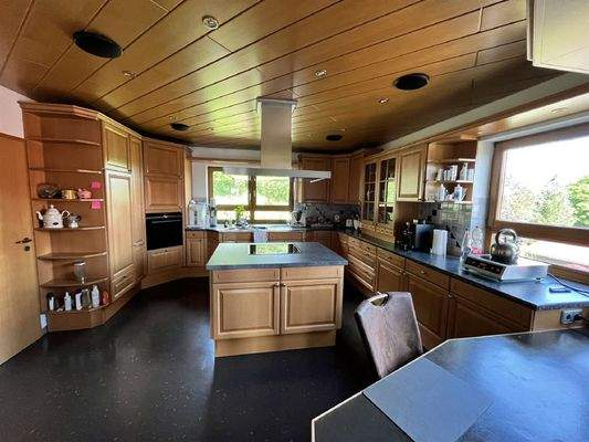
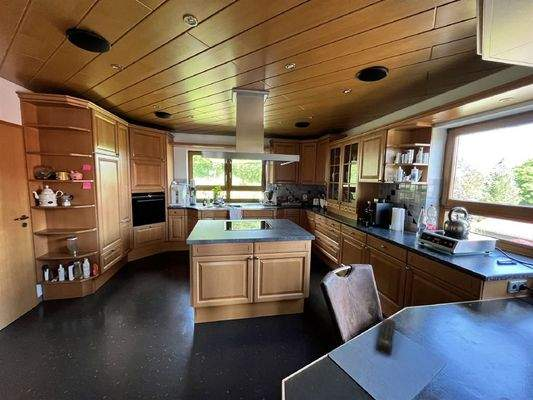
+ remote control (386, 334)
